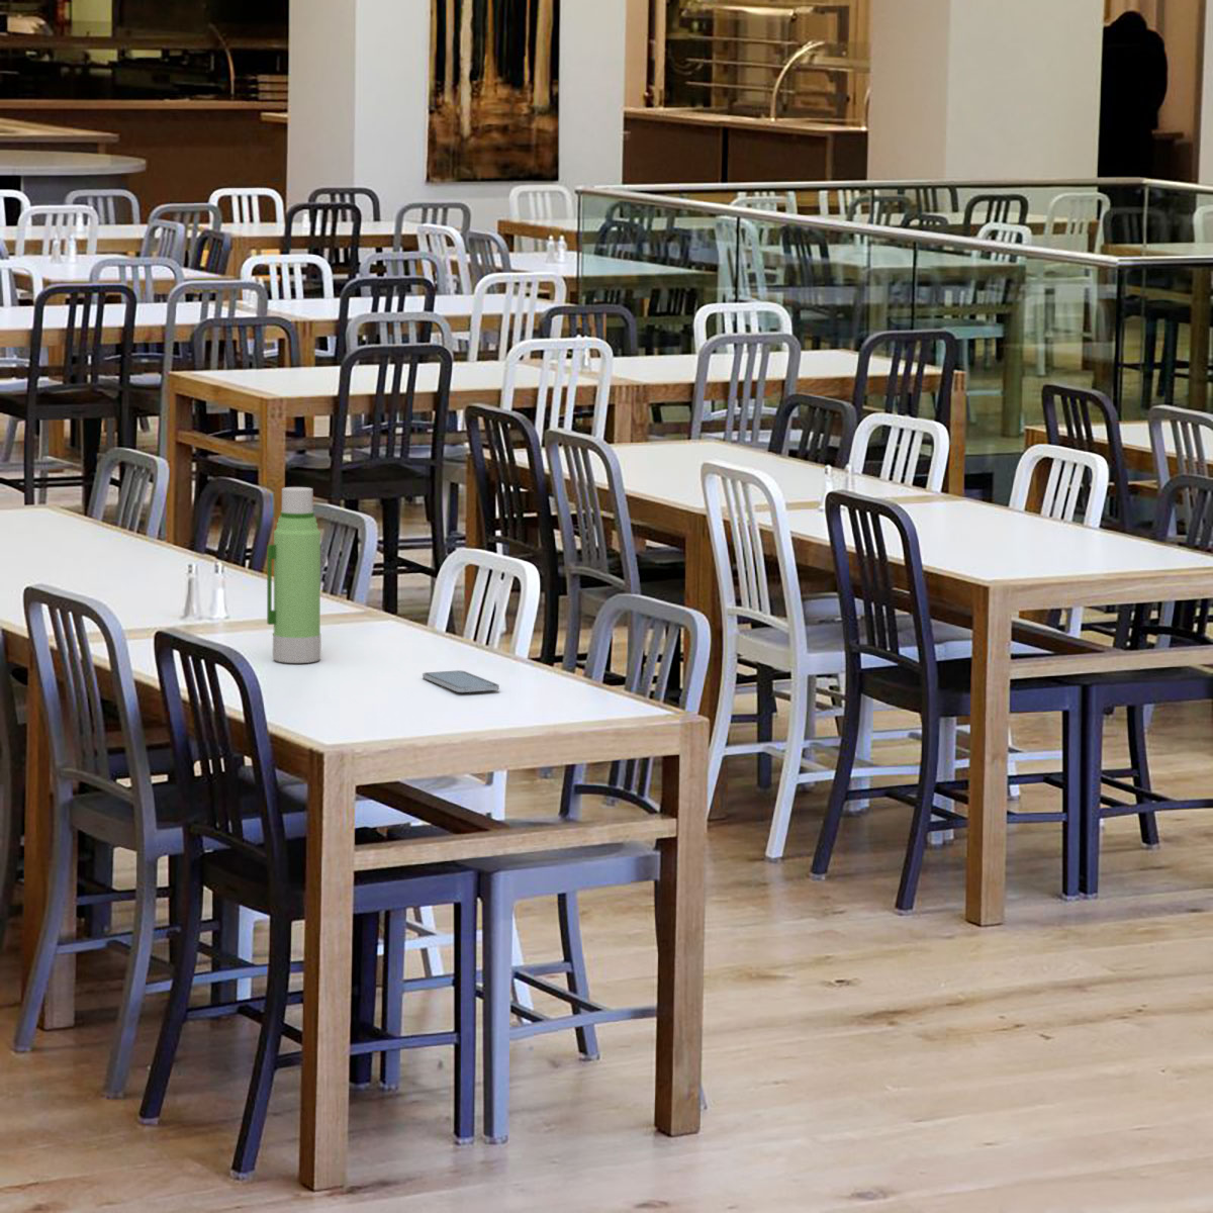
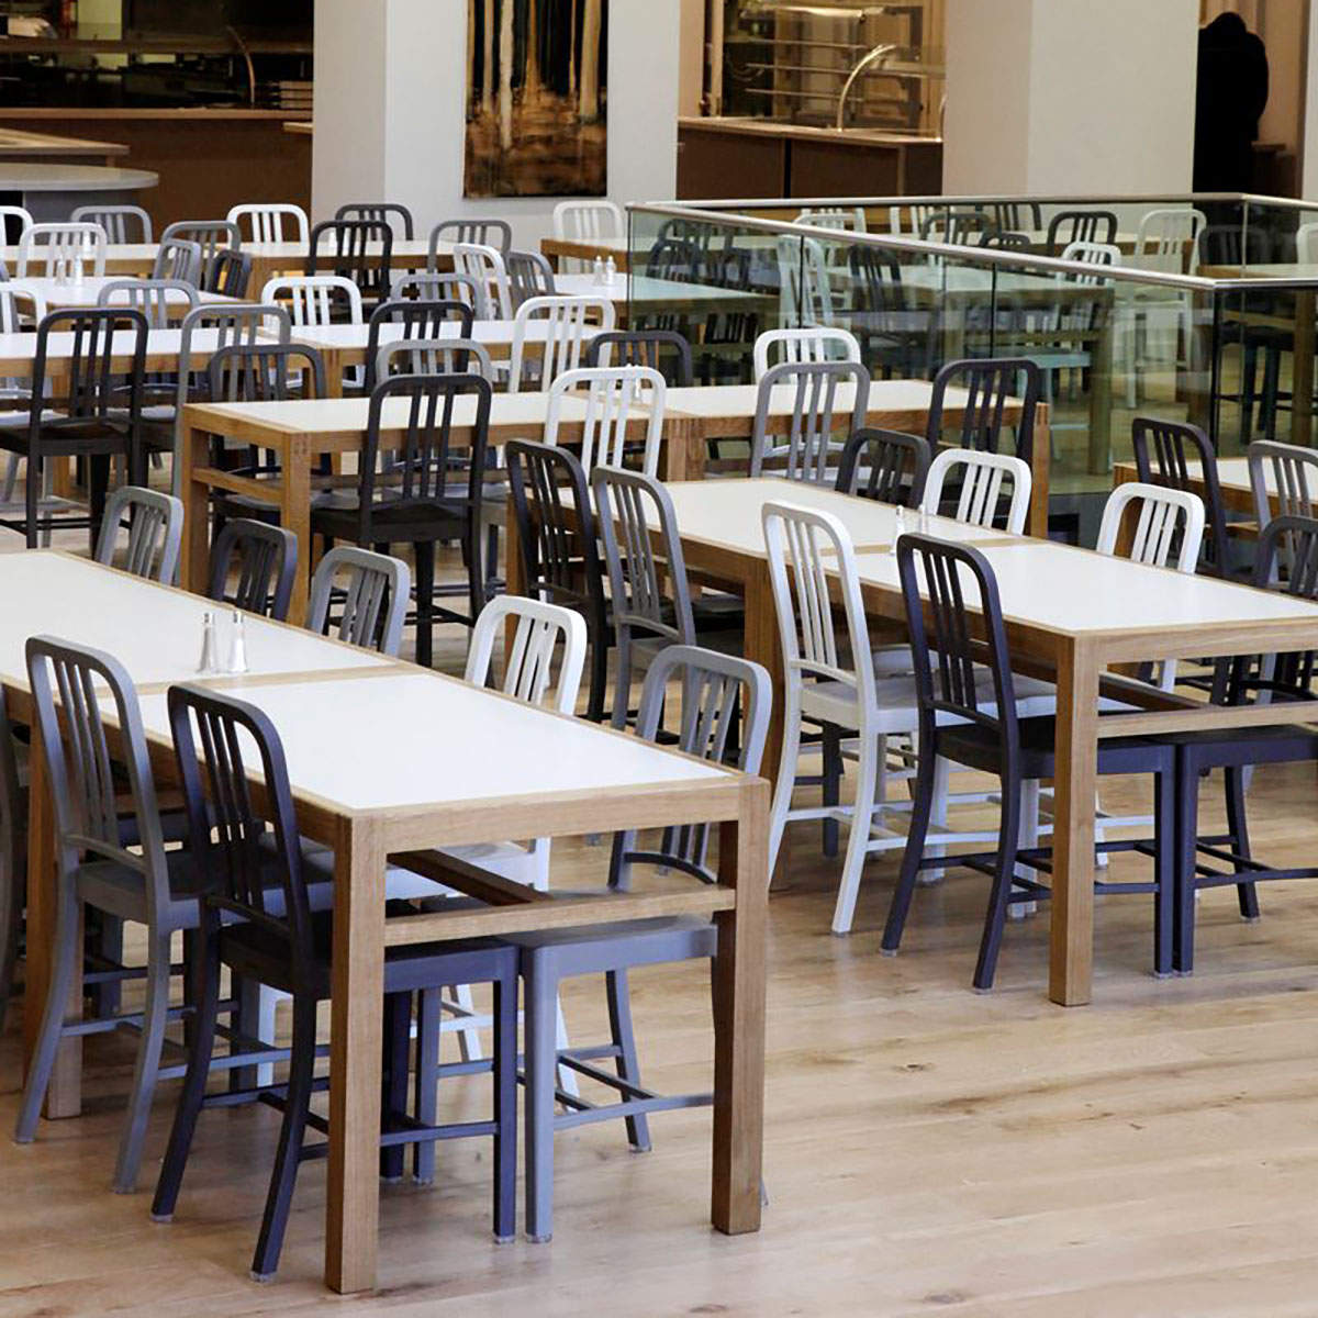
- water bottle (294, 574)
- smartphone (460, 680)
